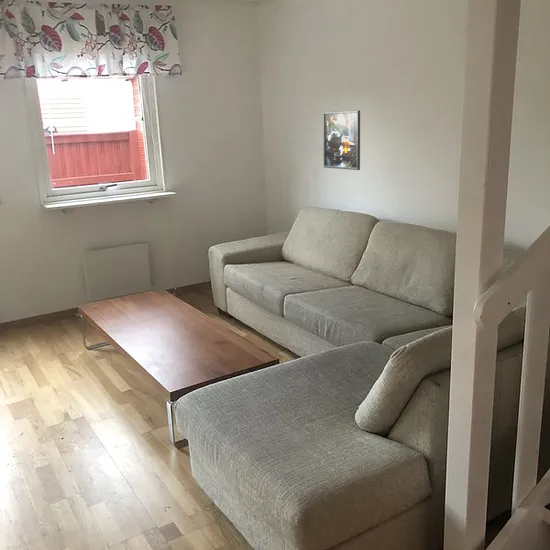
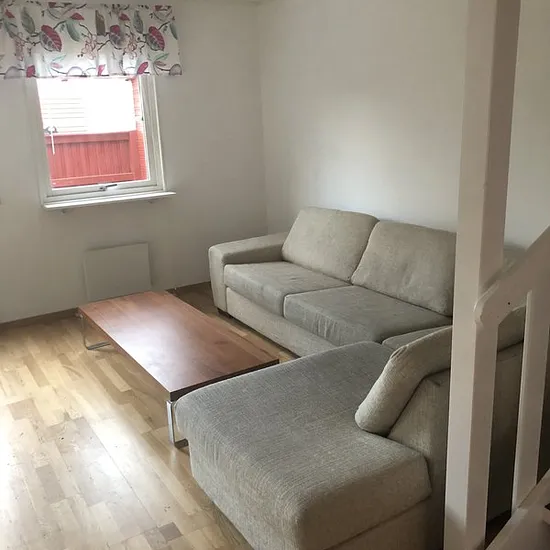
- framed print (341, 140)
